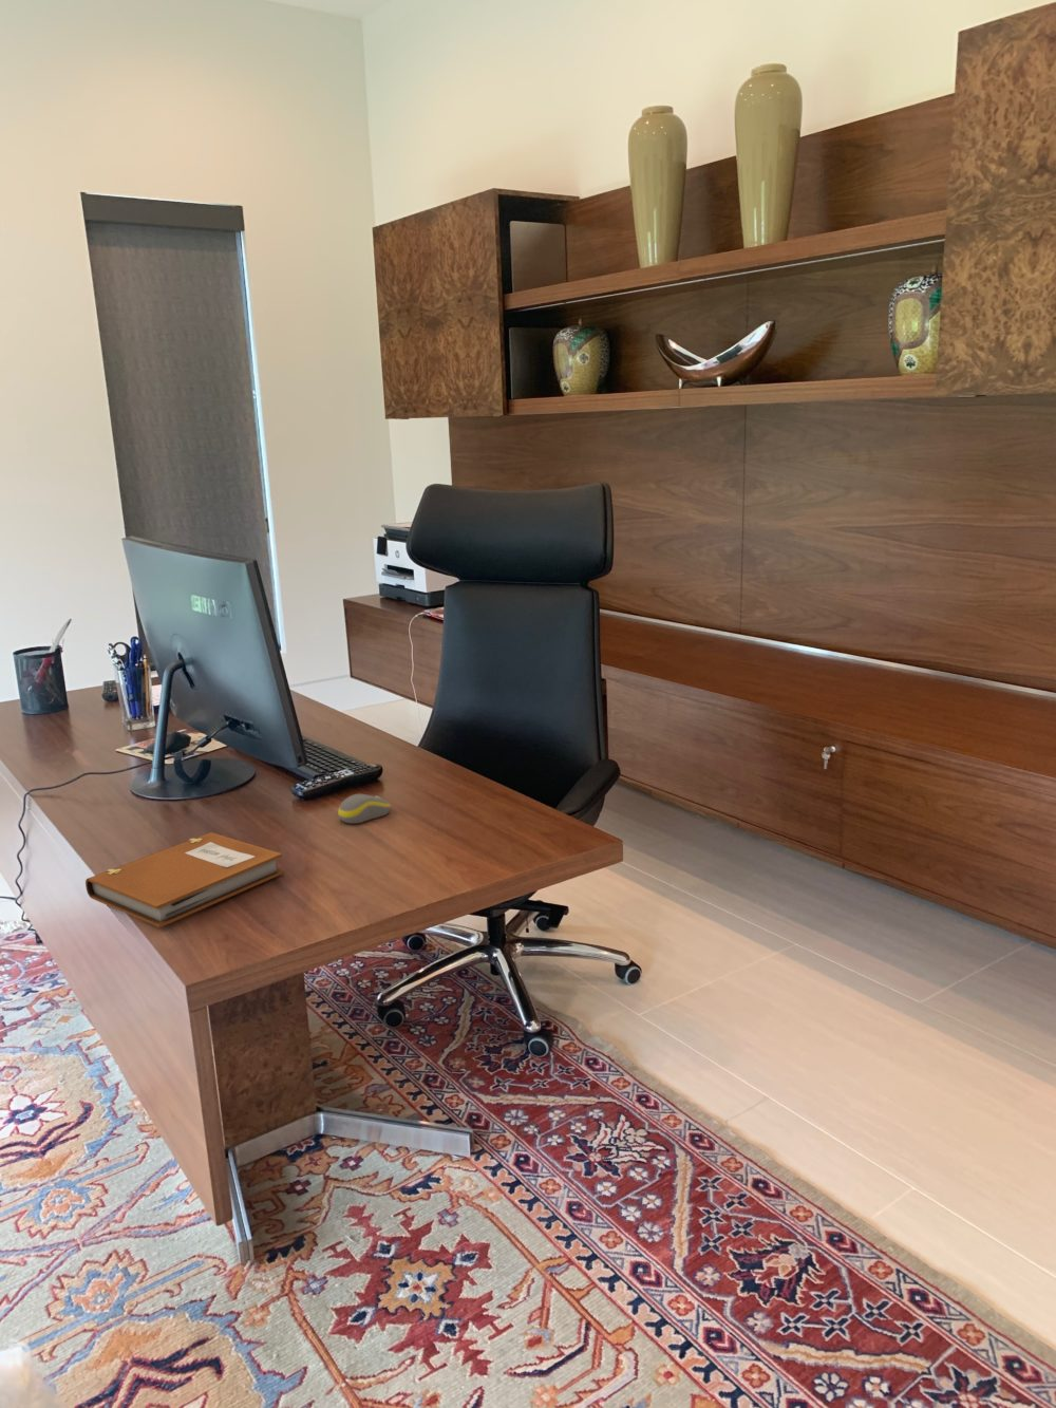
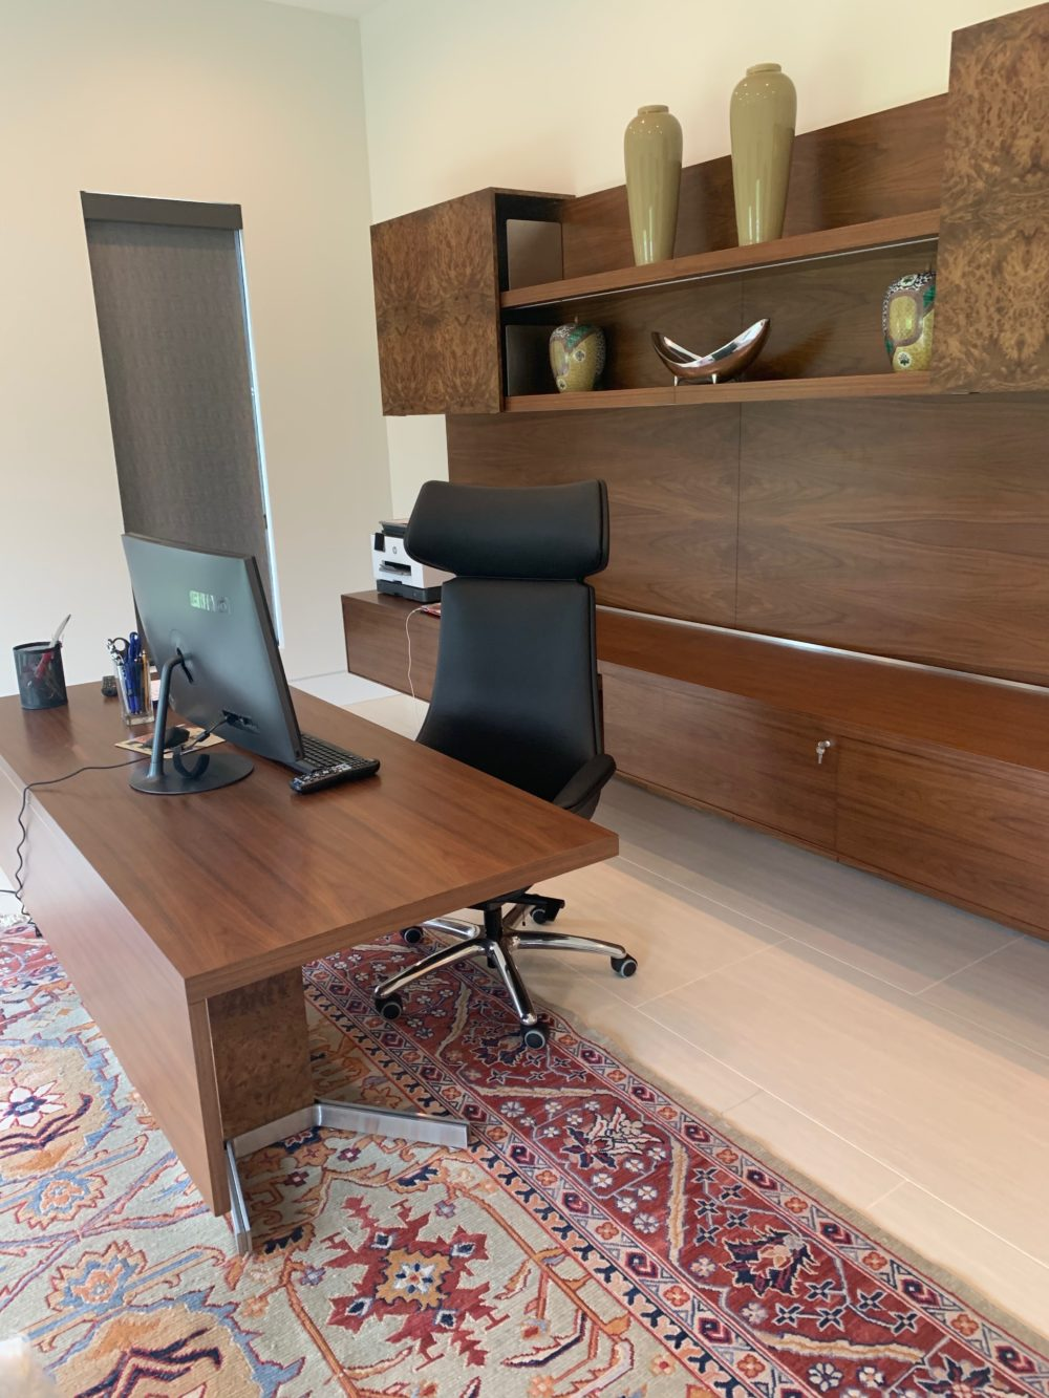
- computer mouse (363, 804)
- notebook (187, 873)
